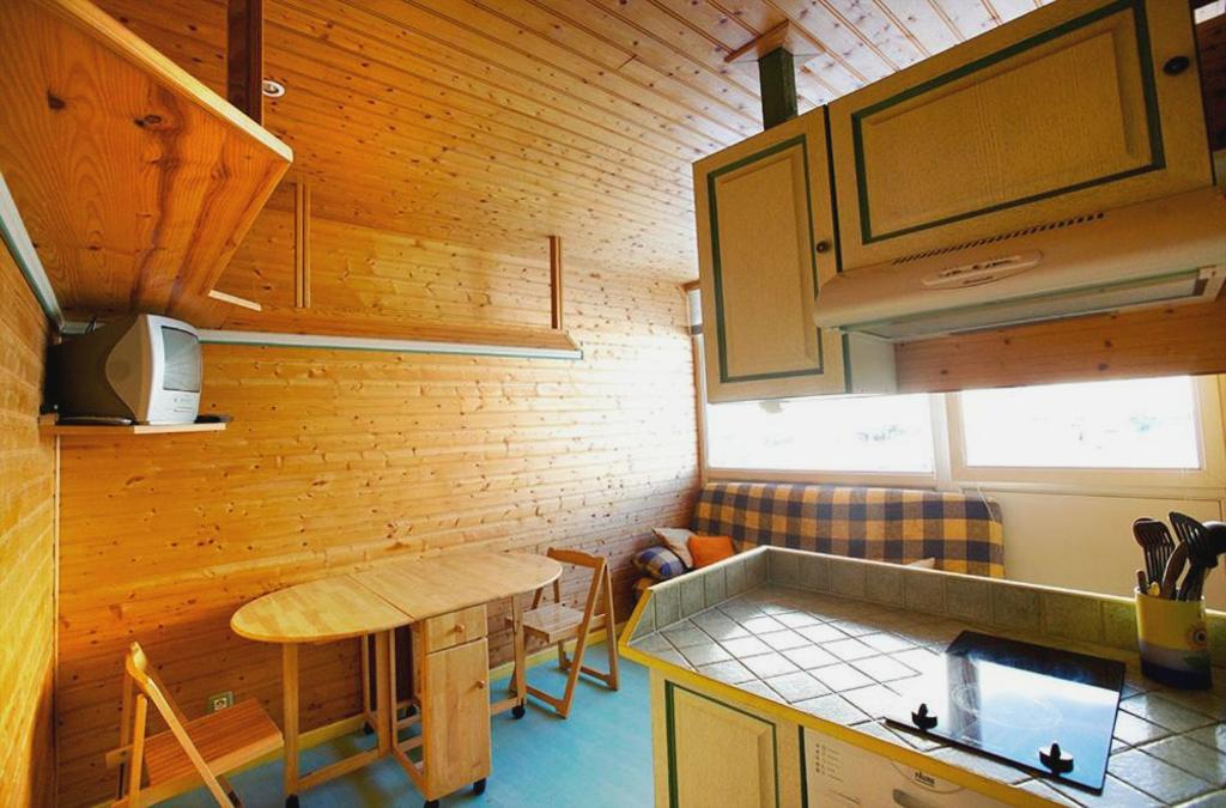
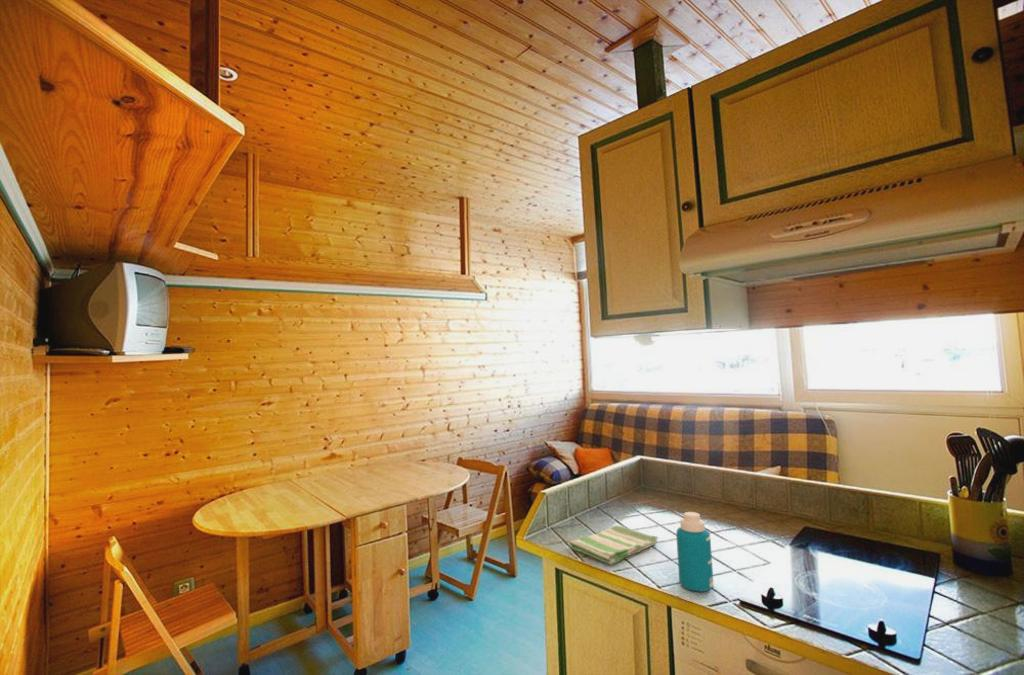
+ dish towel (613, 541)
+ bottle (694, 549)
